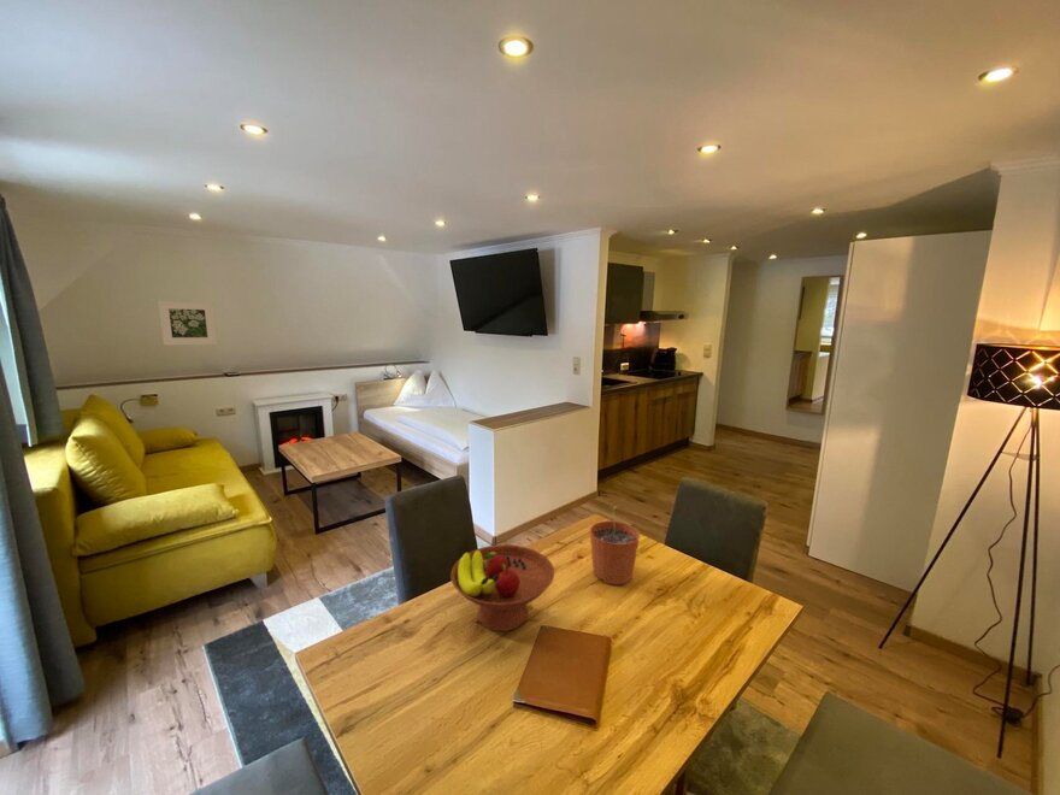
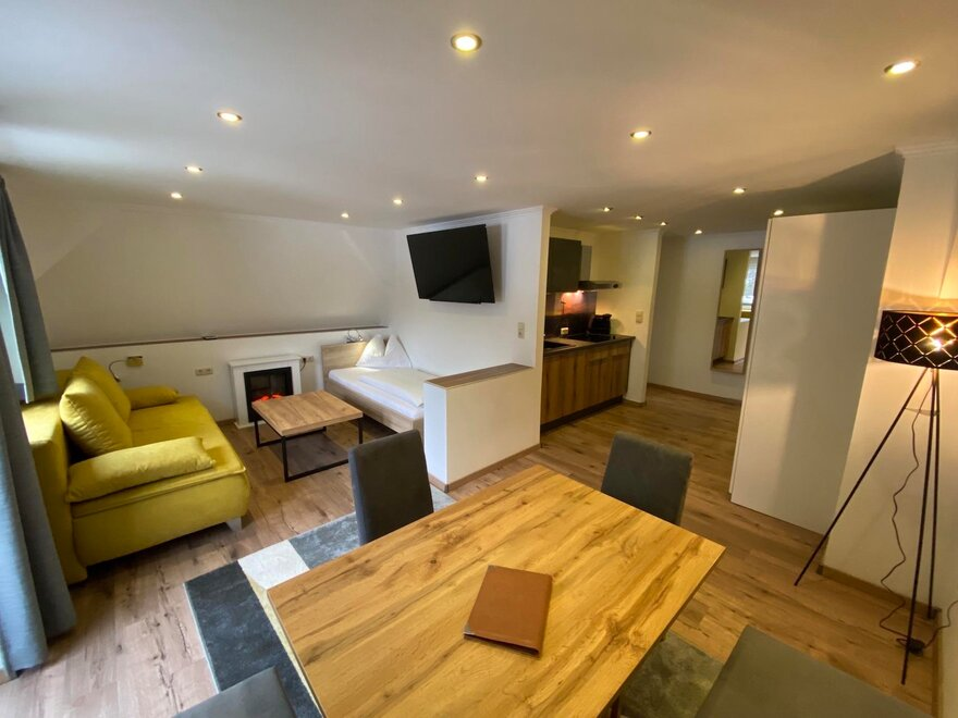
- fruit bowl (502, 584)
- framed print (188, 323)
- plant pot (613, 542)
